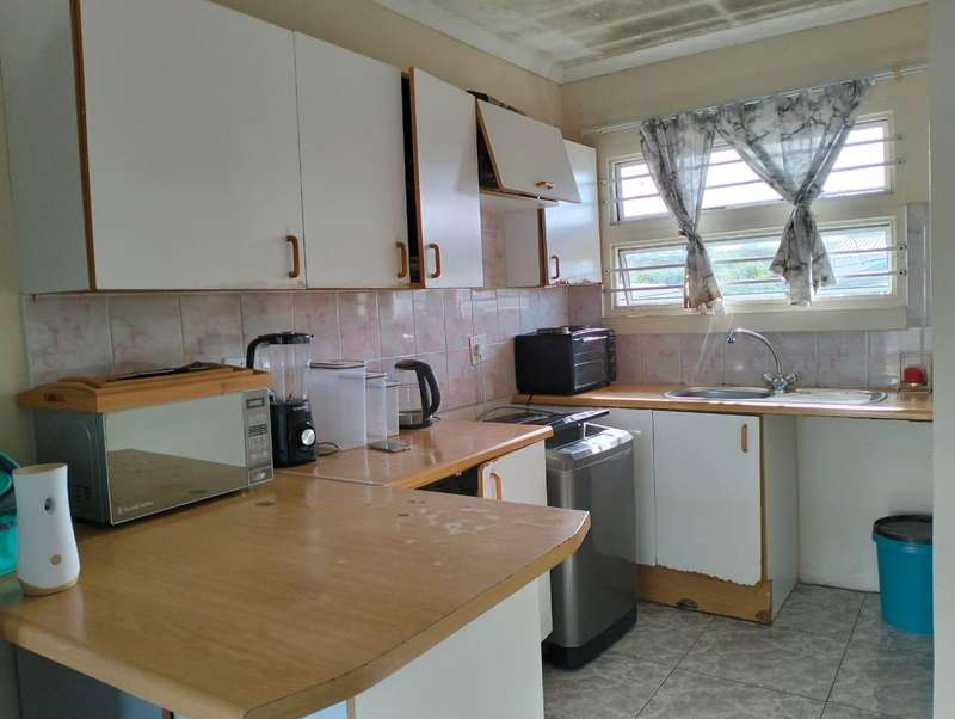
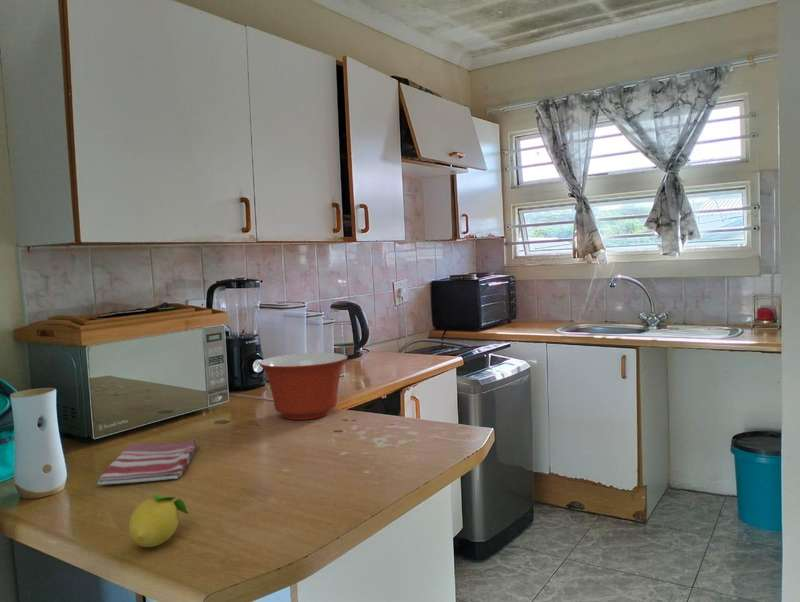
+ fruit (158, 517)
+ mixing bowl (305, 386)
+ dish towel (150, 460)
